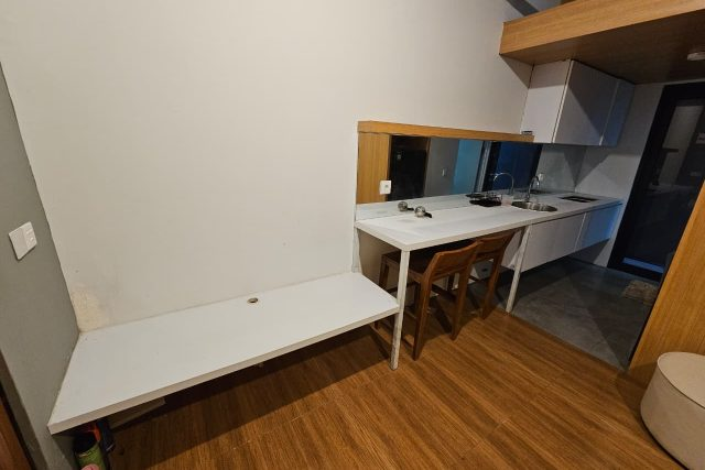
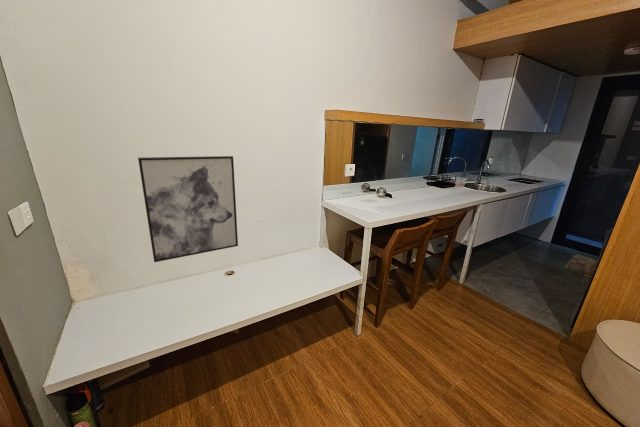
+ wall art (194, 207)
